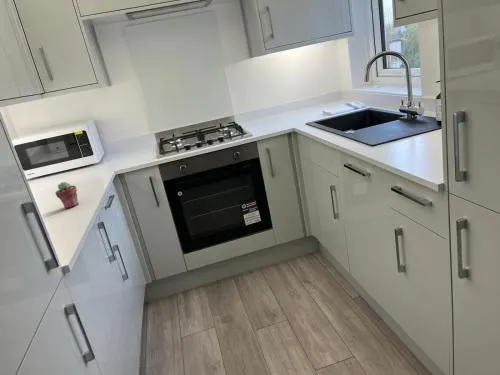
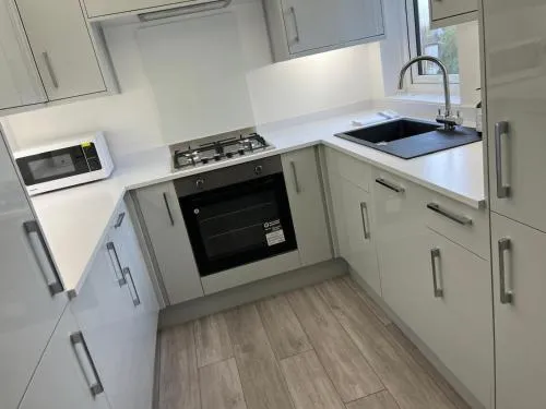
- potted succulent (67, 194)
